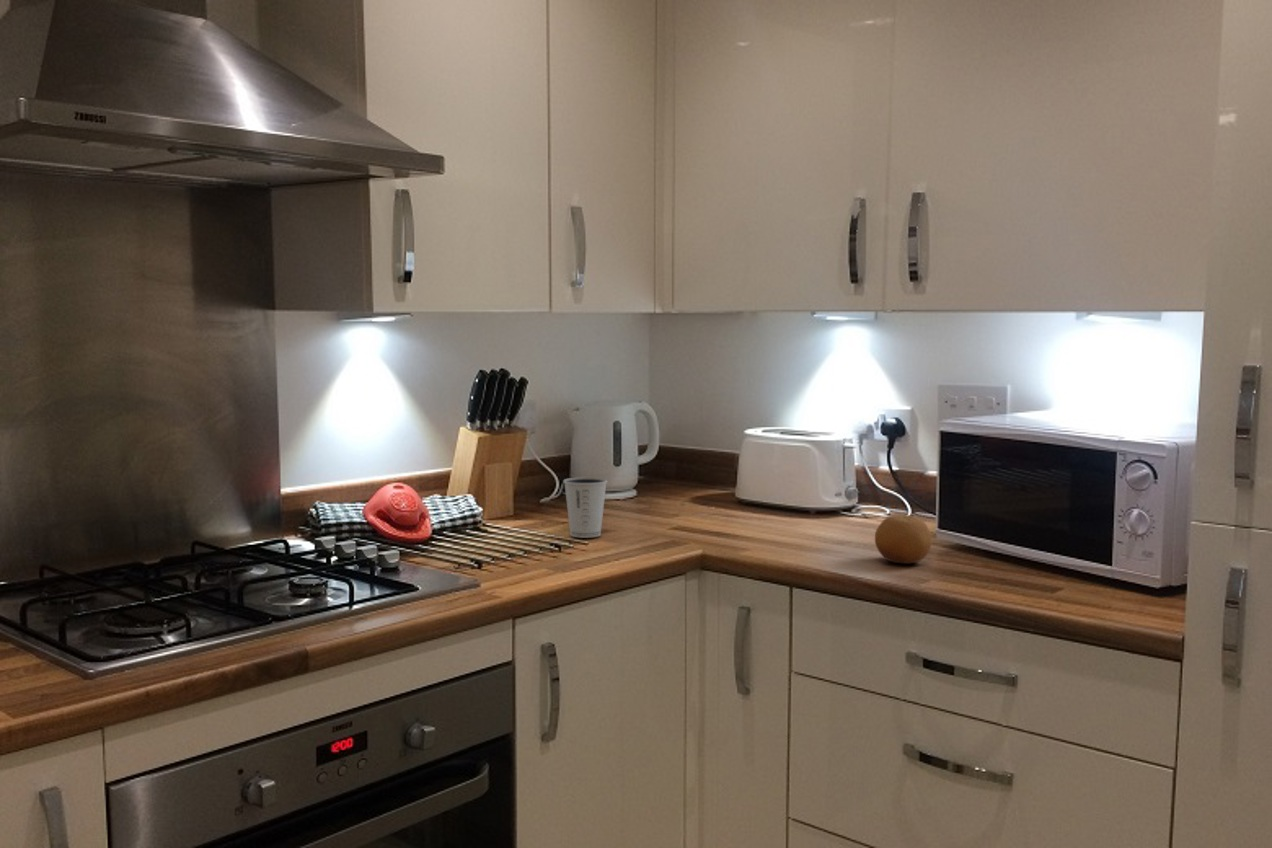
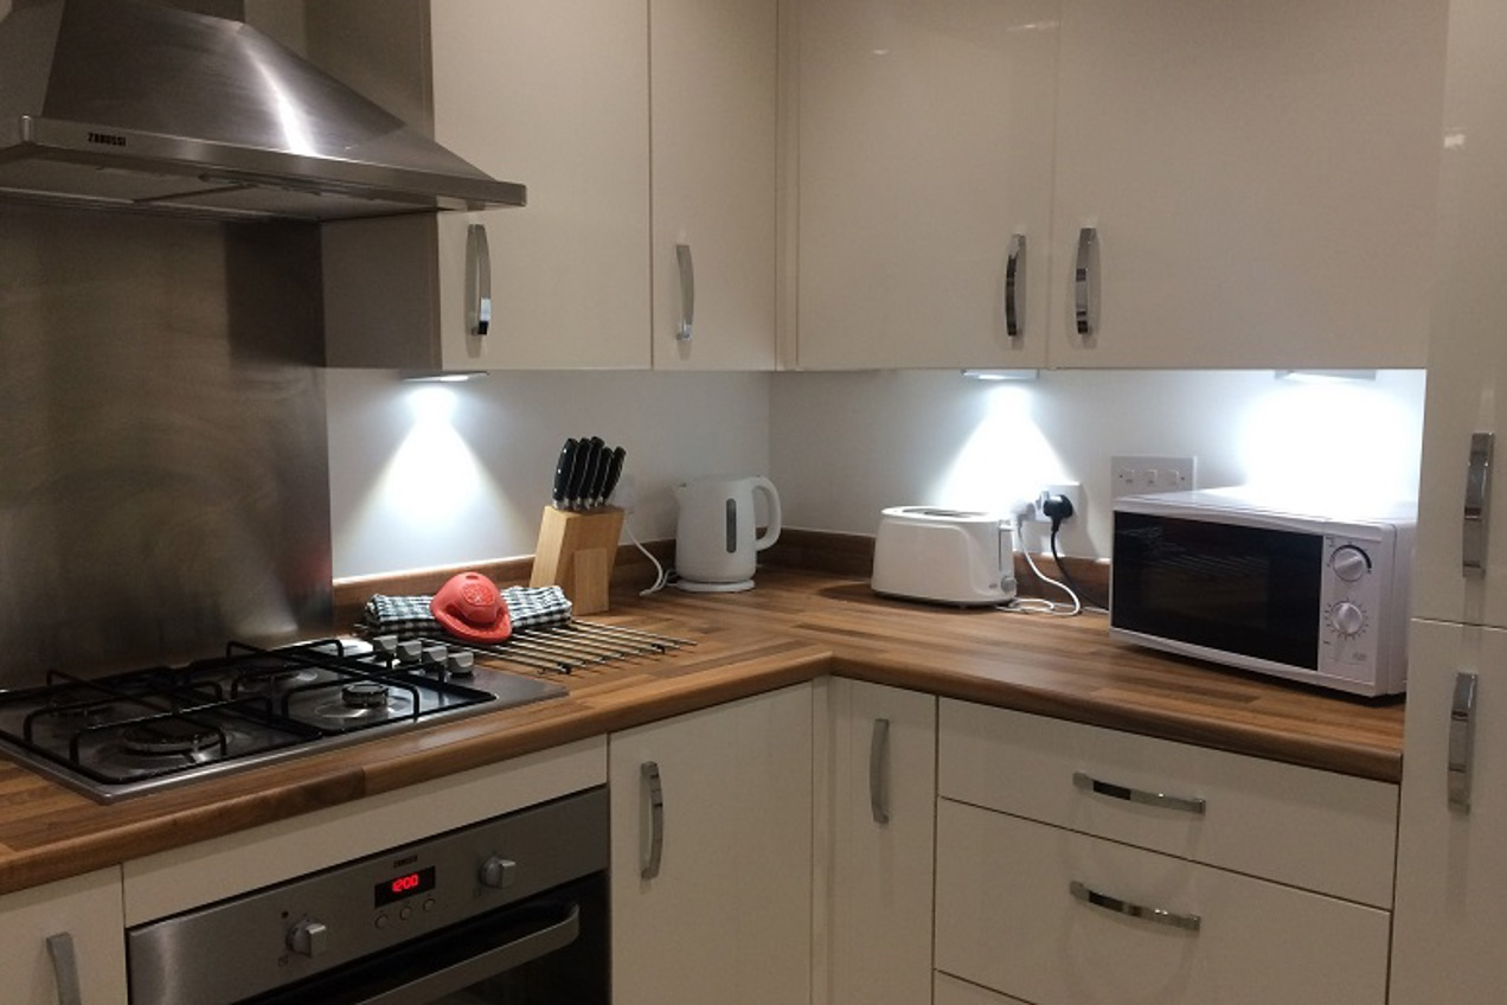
- fruit (903, 538)
- dixie cup (585, 508)
